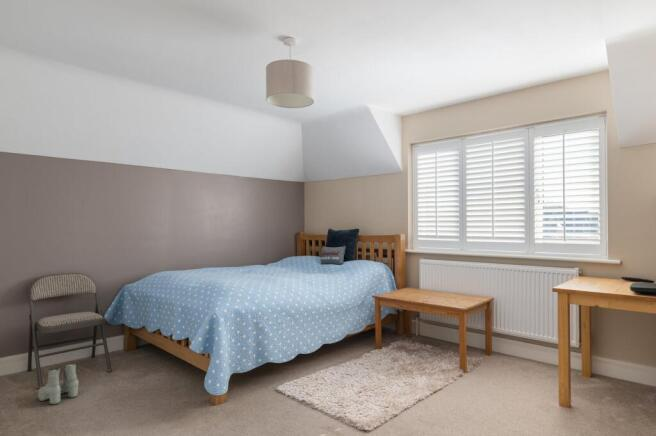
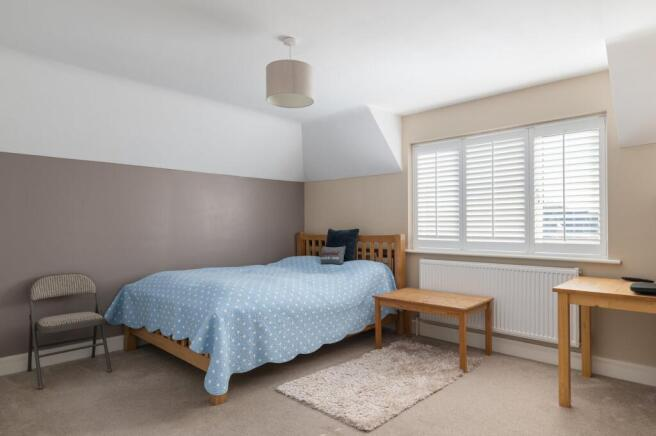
- boots (58, 381)
